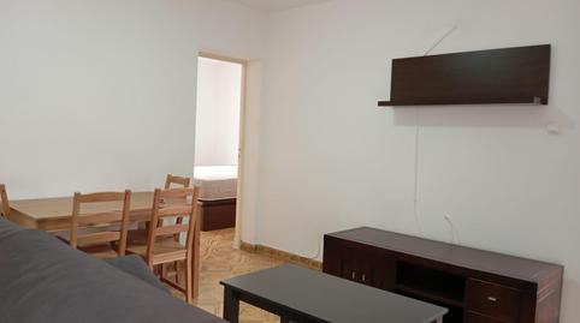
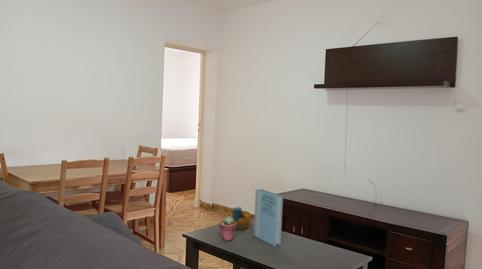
+ candle (242, 217)
+ potted succulent (228, 227)
+ book (267, 216)
